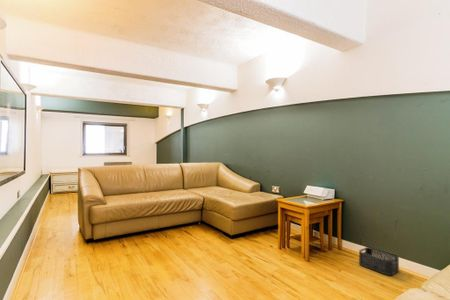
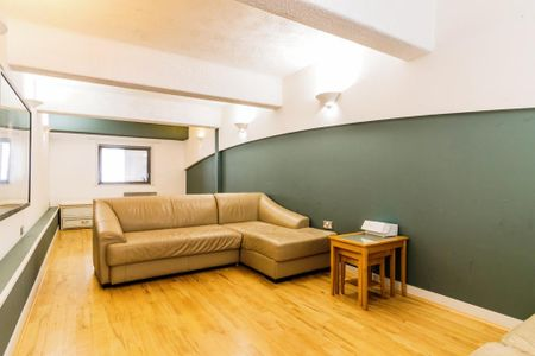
- storage bin (378, 260)
